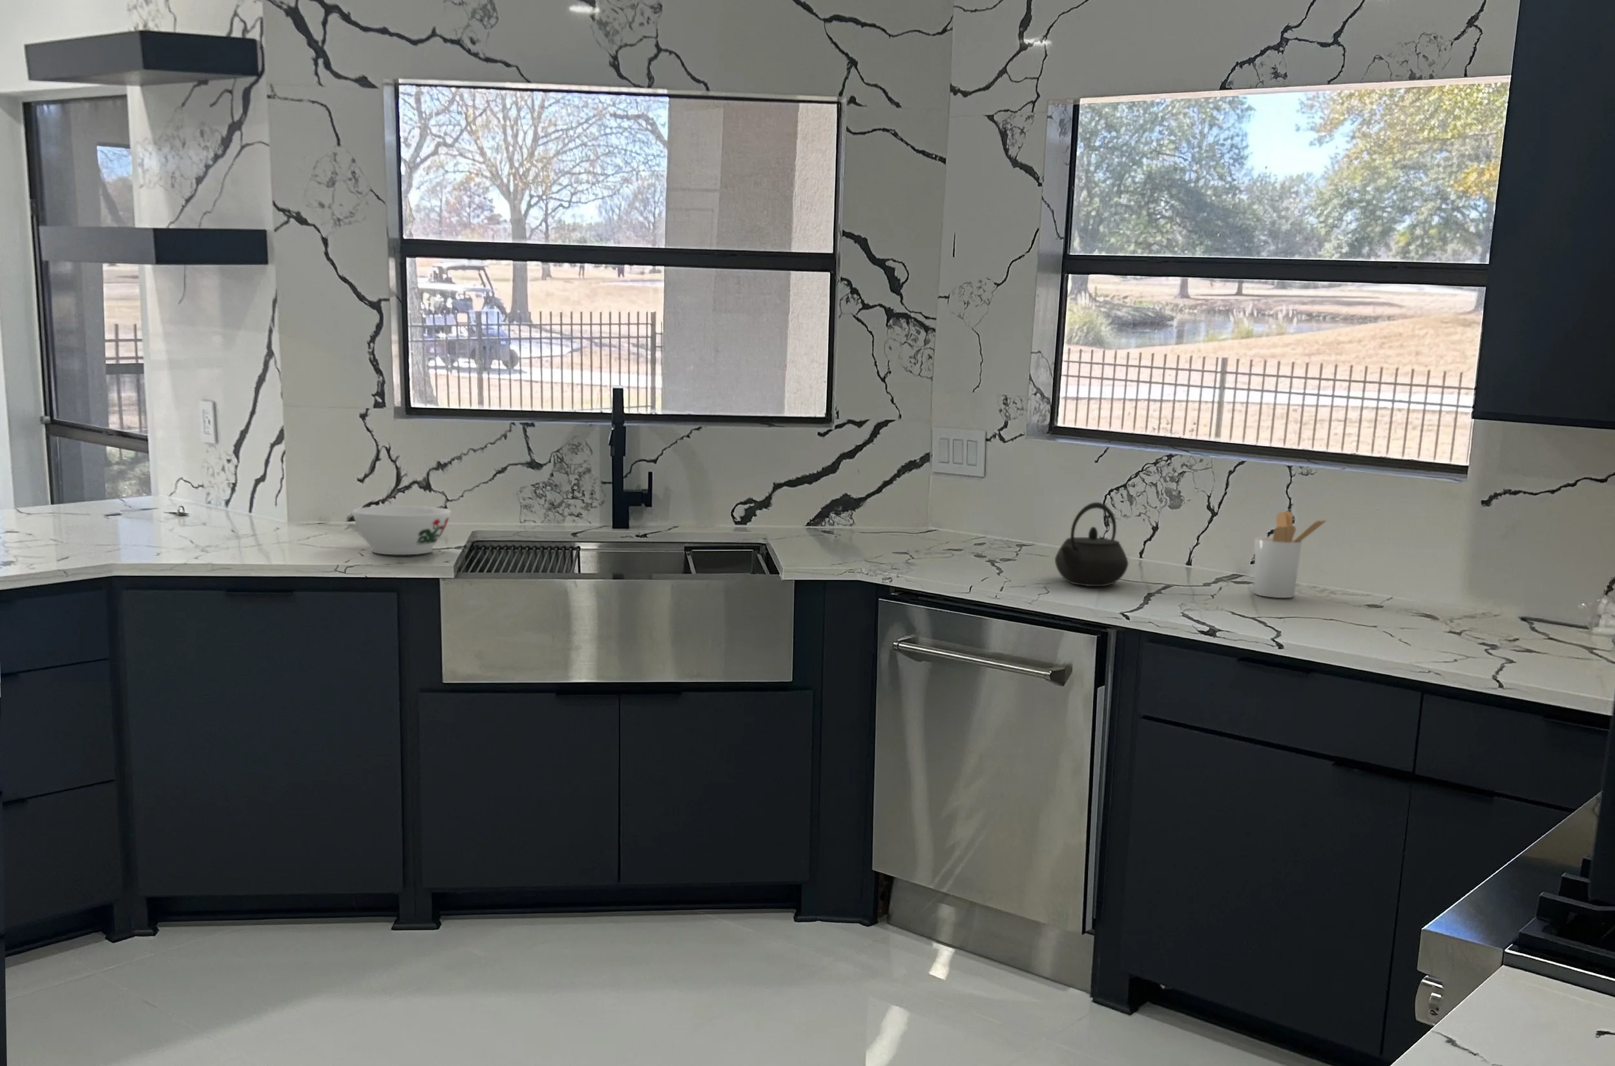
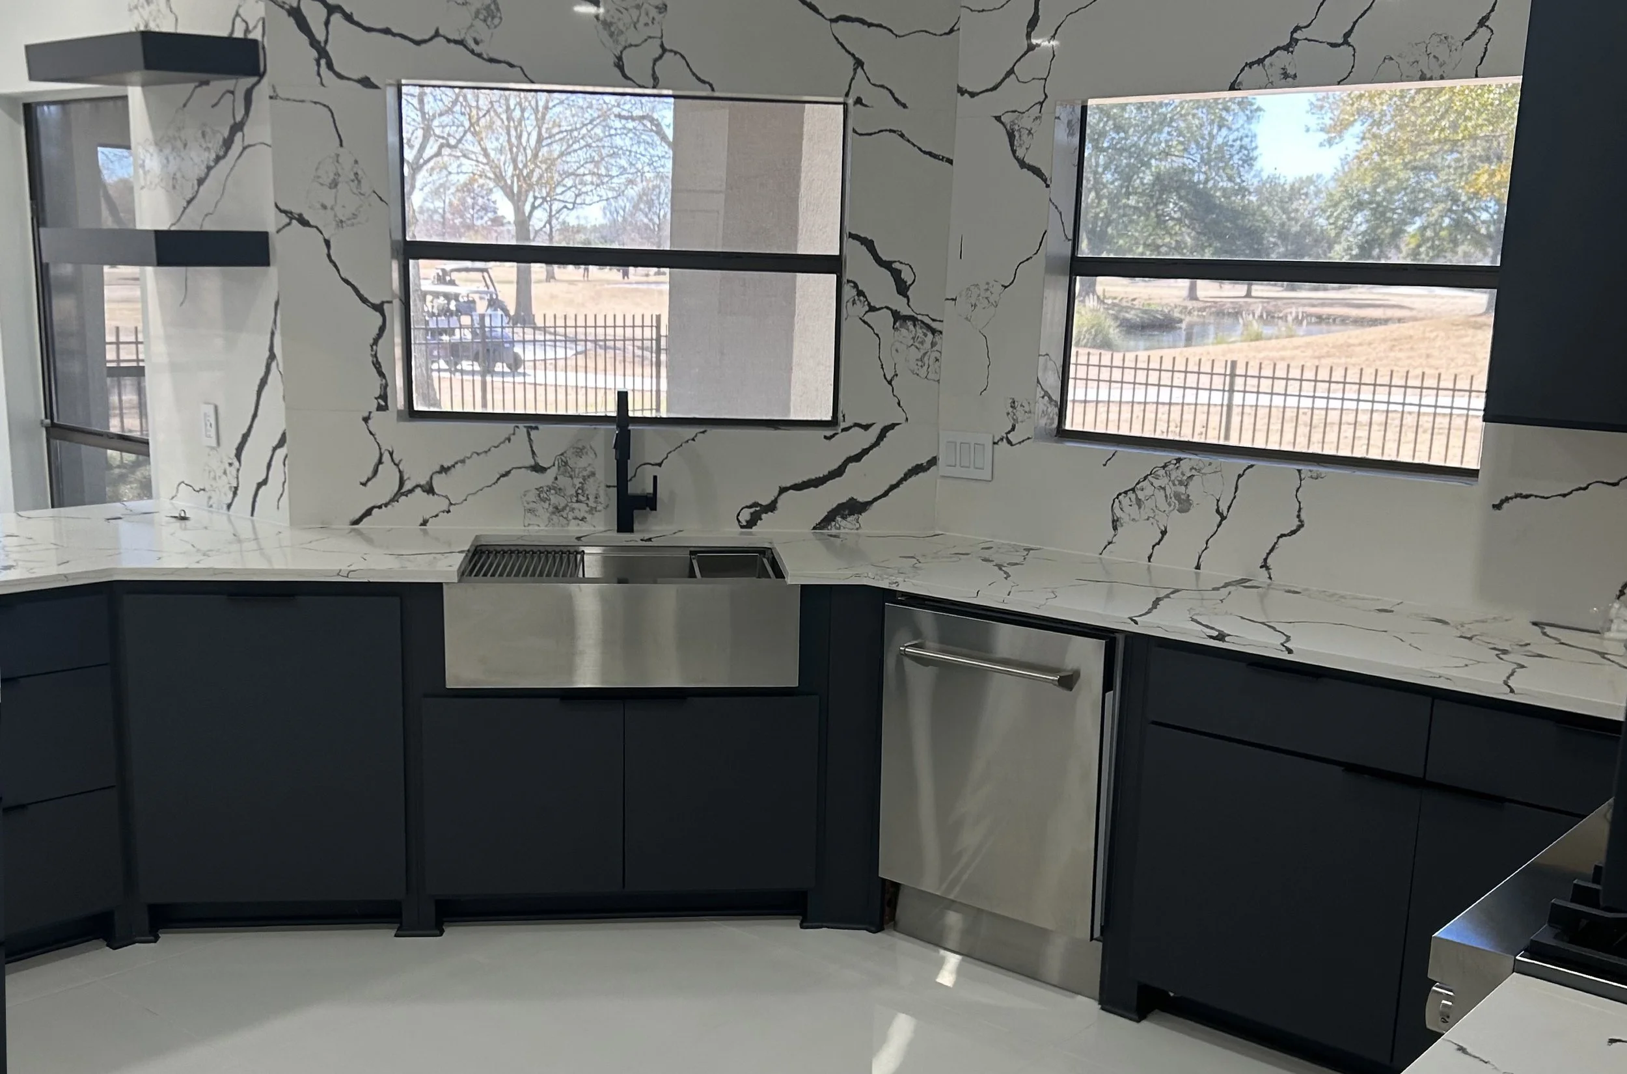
- utensil holder (1289, 554)
- bowl (402, 531)
- kettle (1089, 543)
